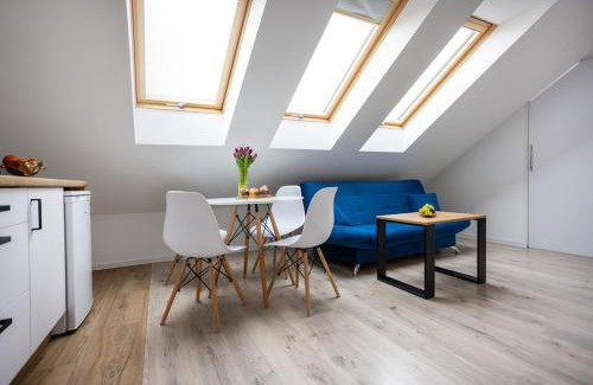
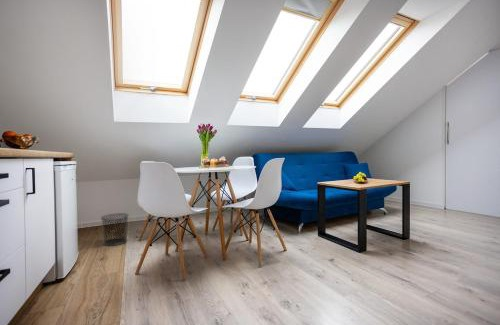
+ waste bin (115, 228)
